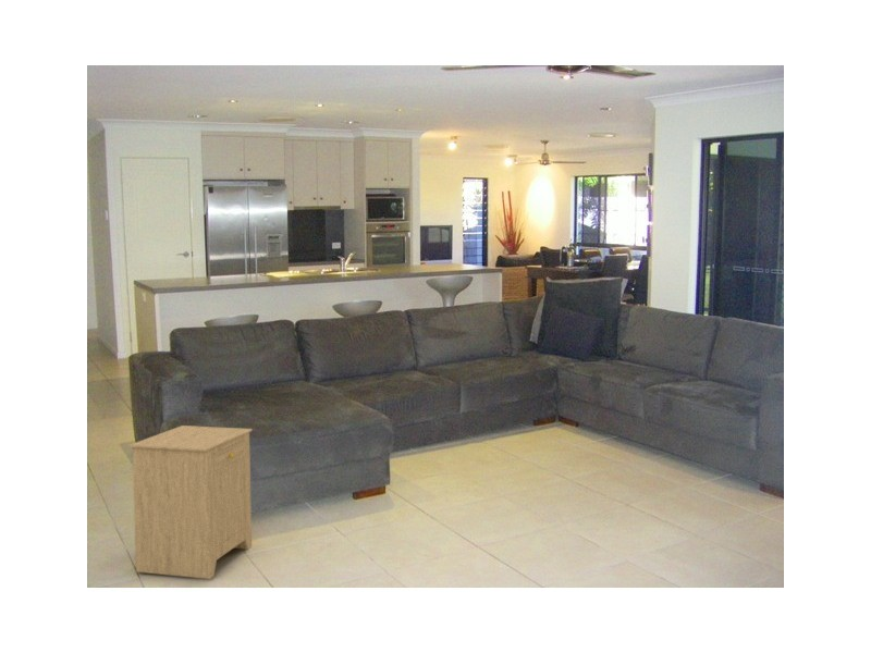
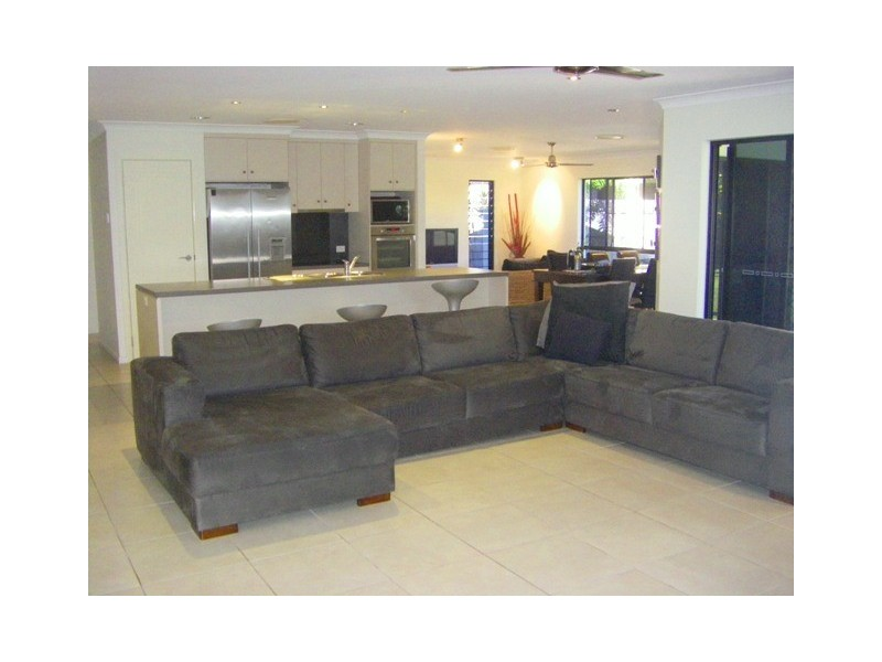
- side table (196, 497)
